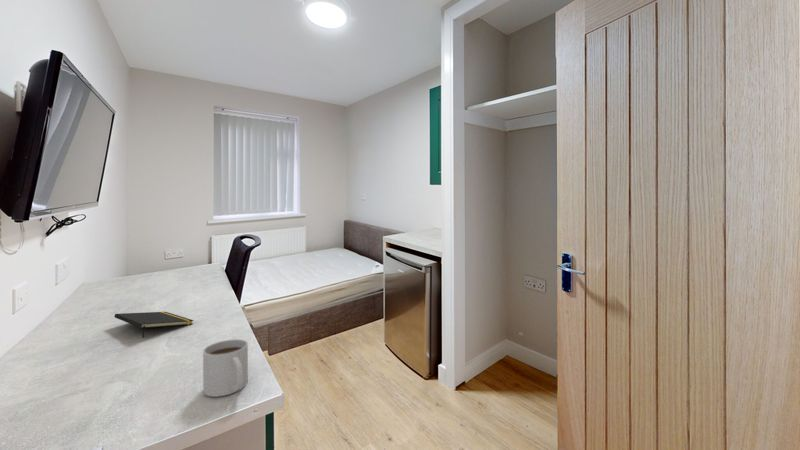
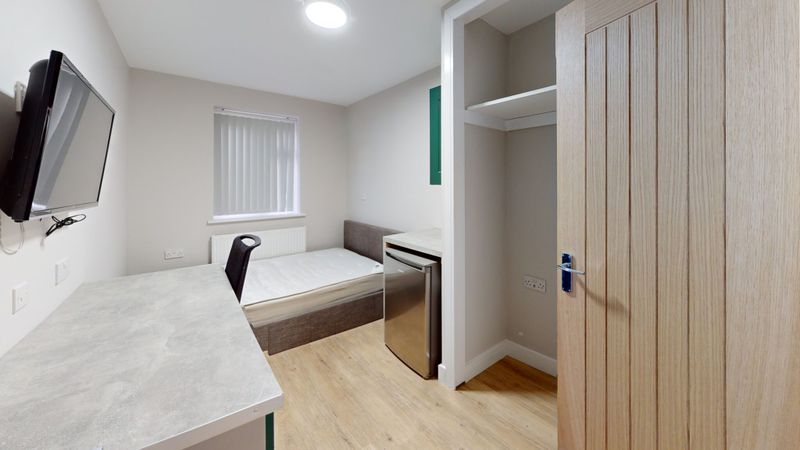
- mug (229, 368)
- notepad (154, 319)
